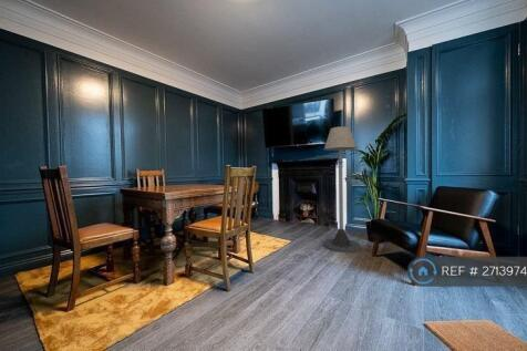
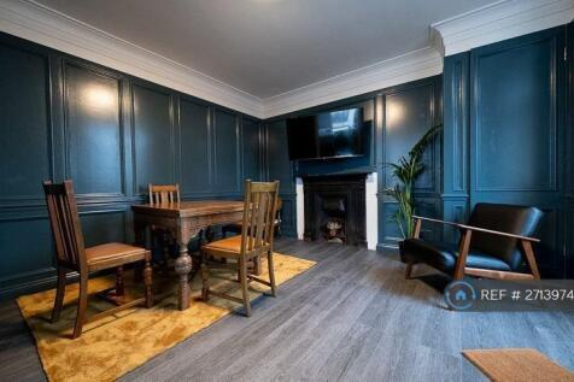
- floor lamp (340, 187)
